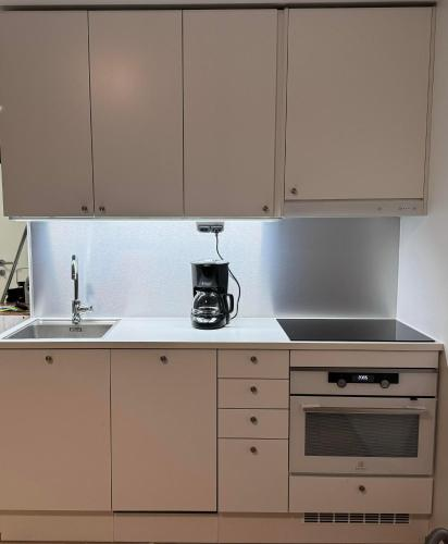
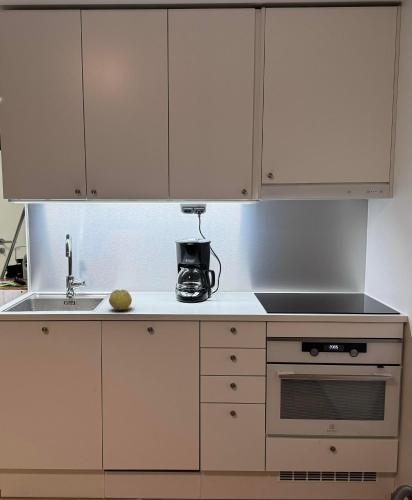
+ fruit (120, 300)
